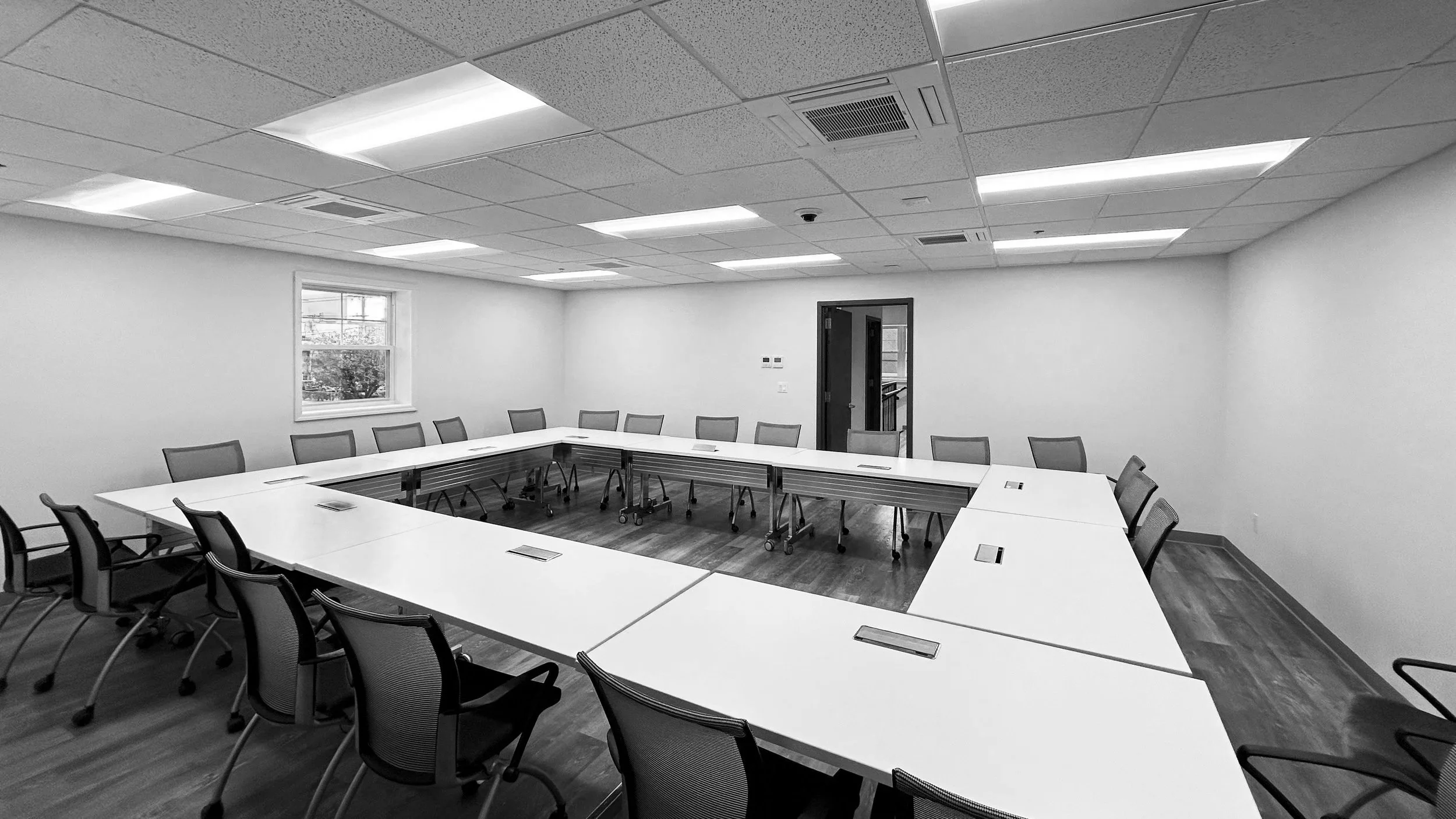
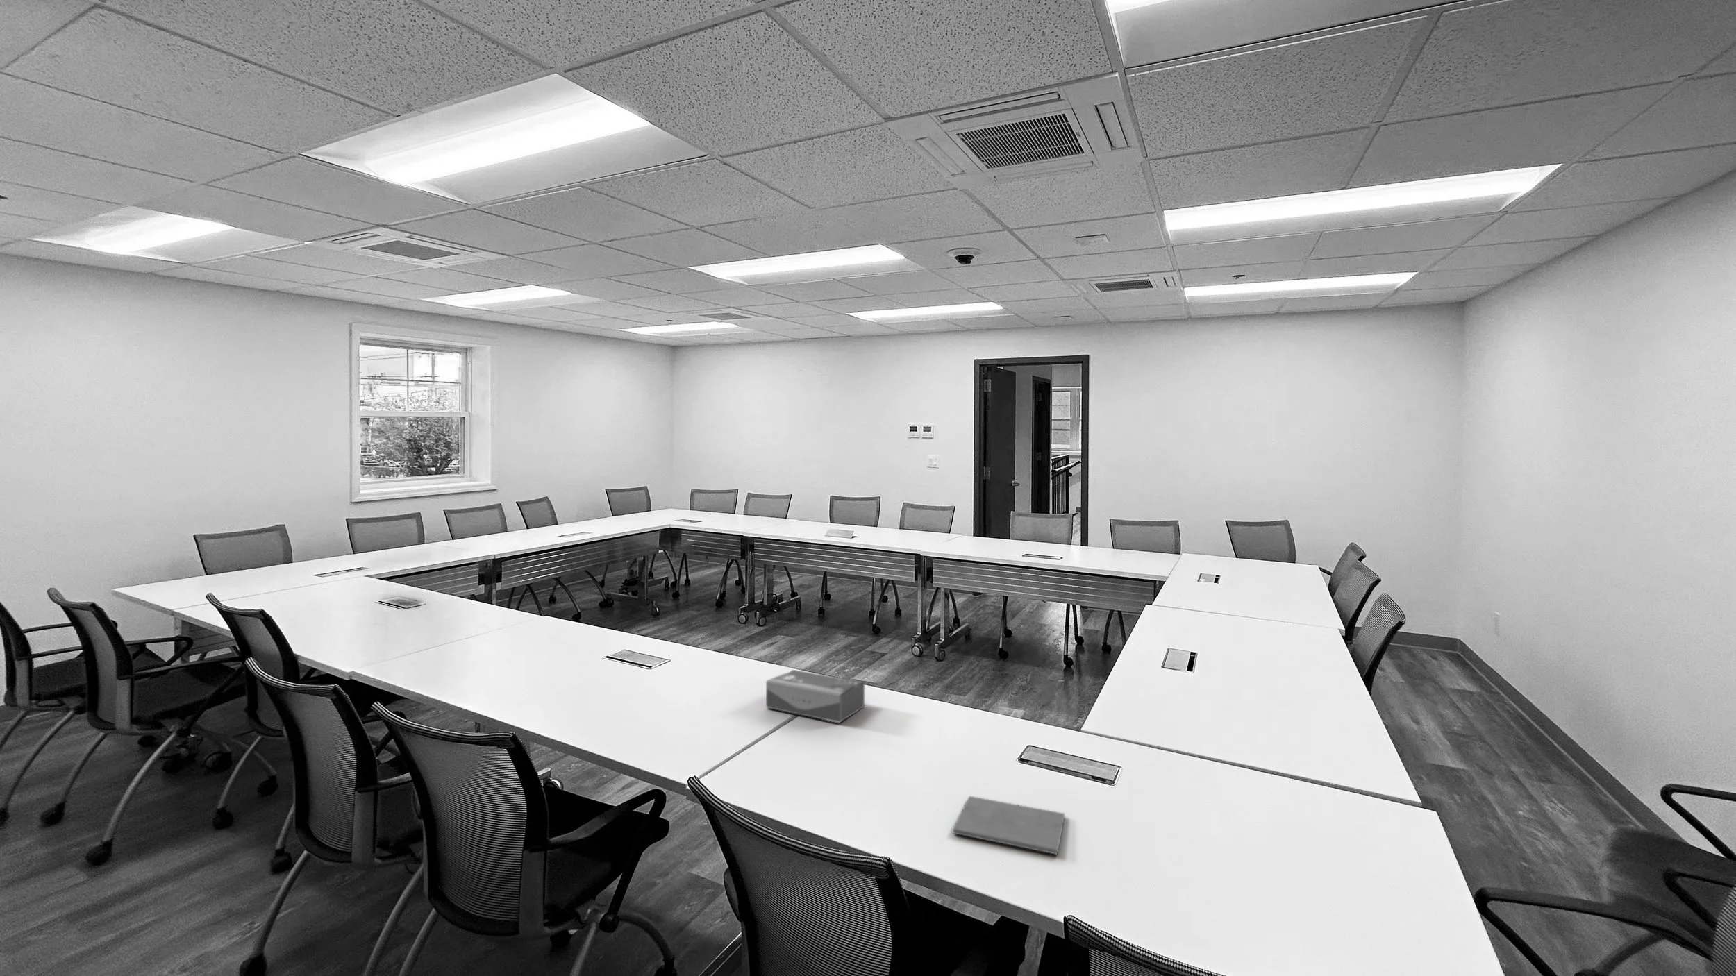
+ tissue box (816, 694)
+ notepad (1010, 822)
